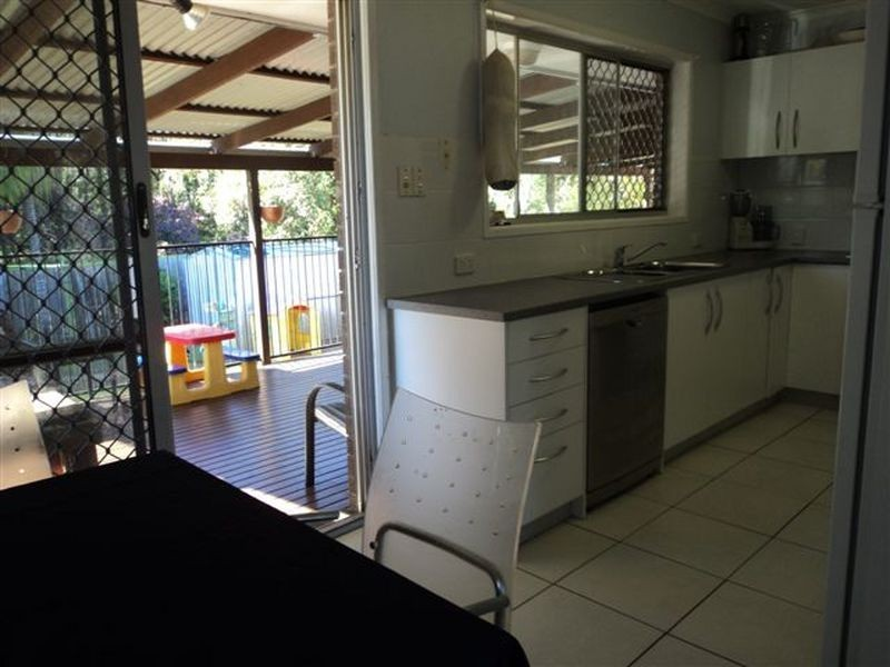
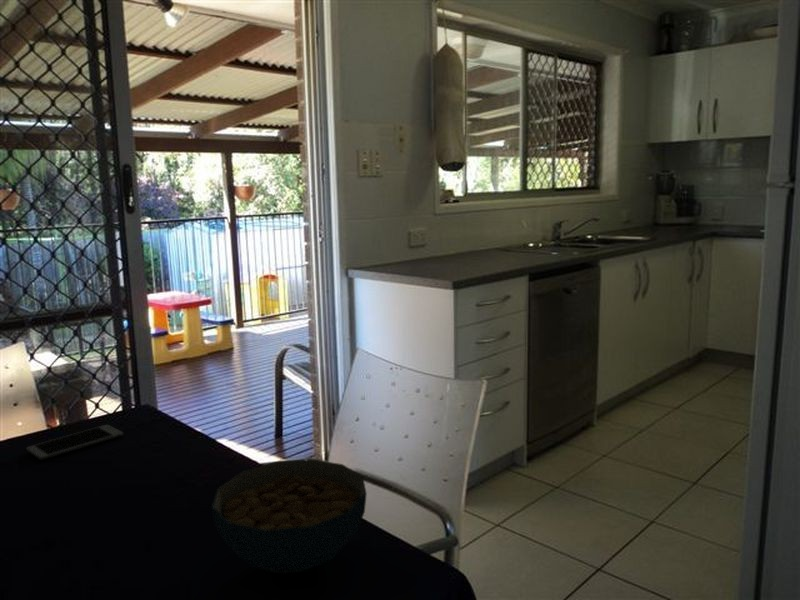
+ cereal bowl (292, 525)
+ cell phone (76, 441)
